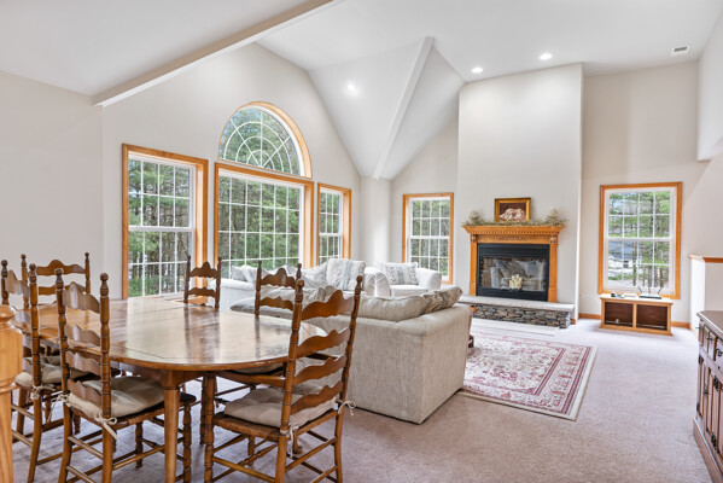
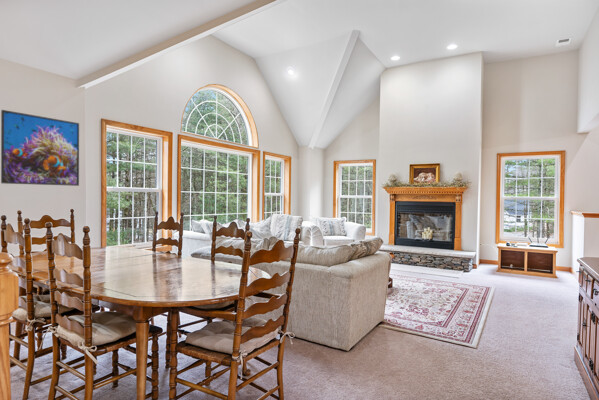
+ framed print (43, 150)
